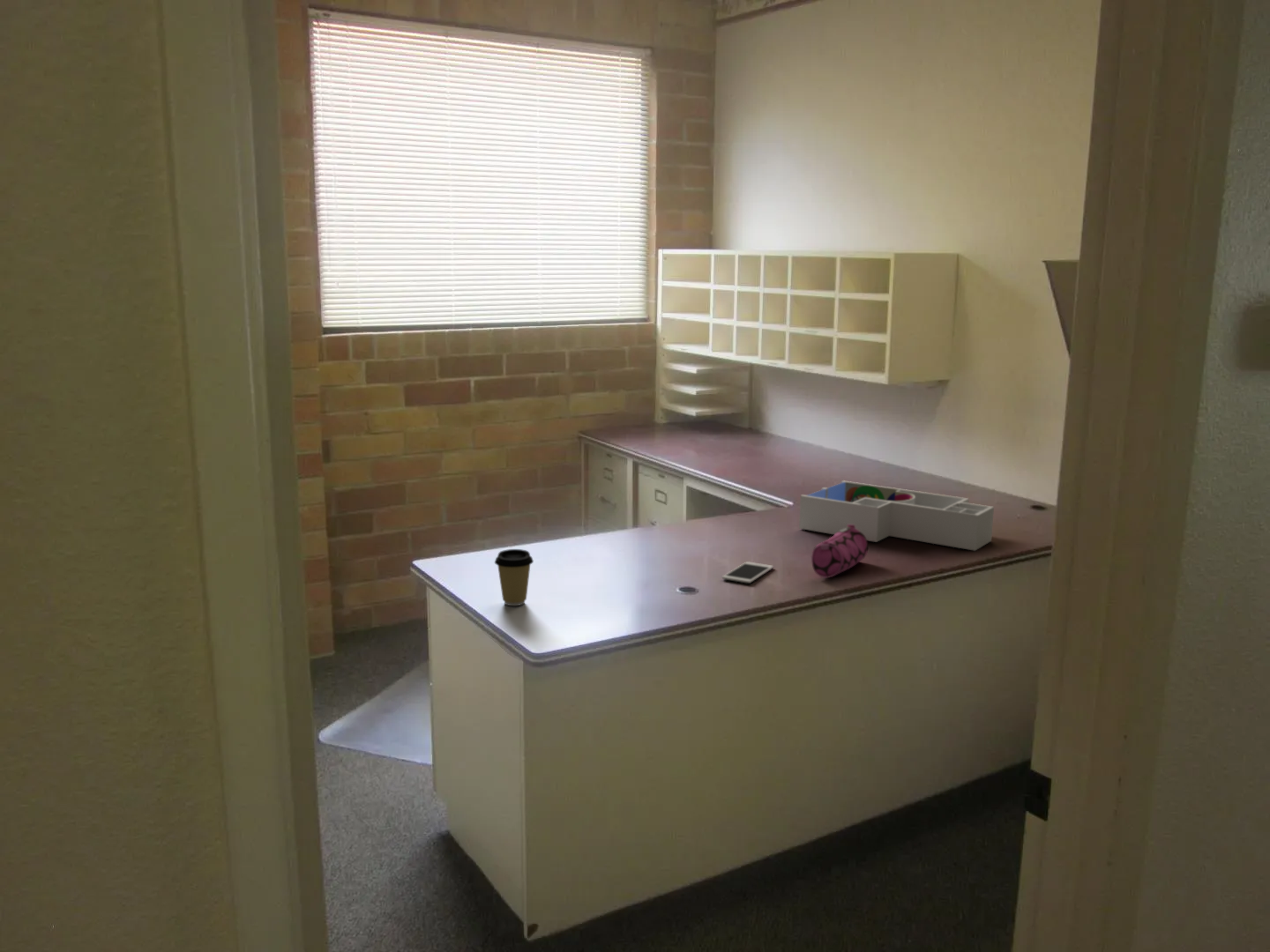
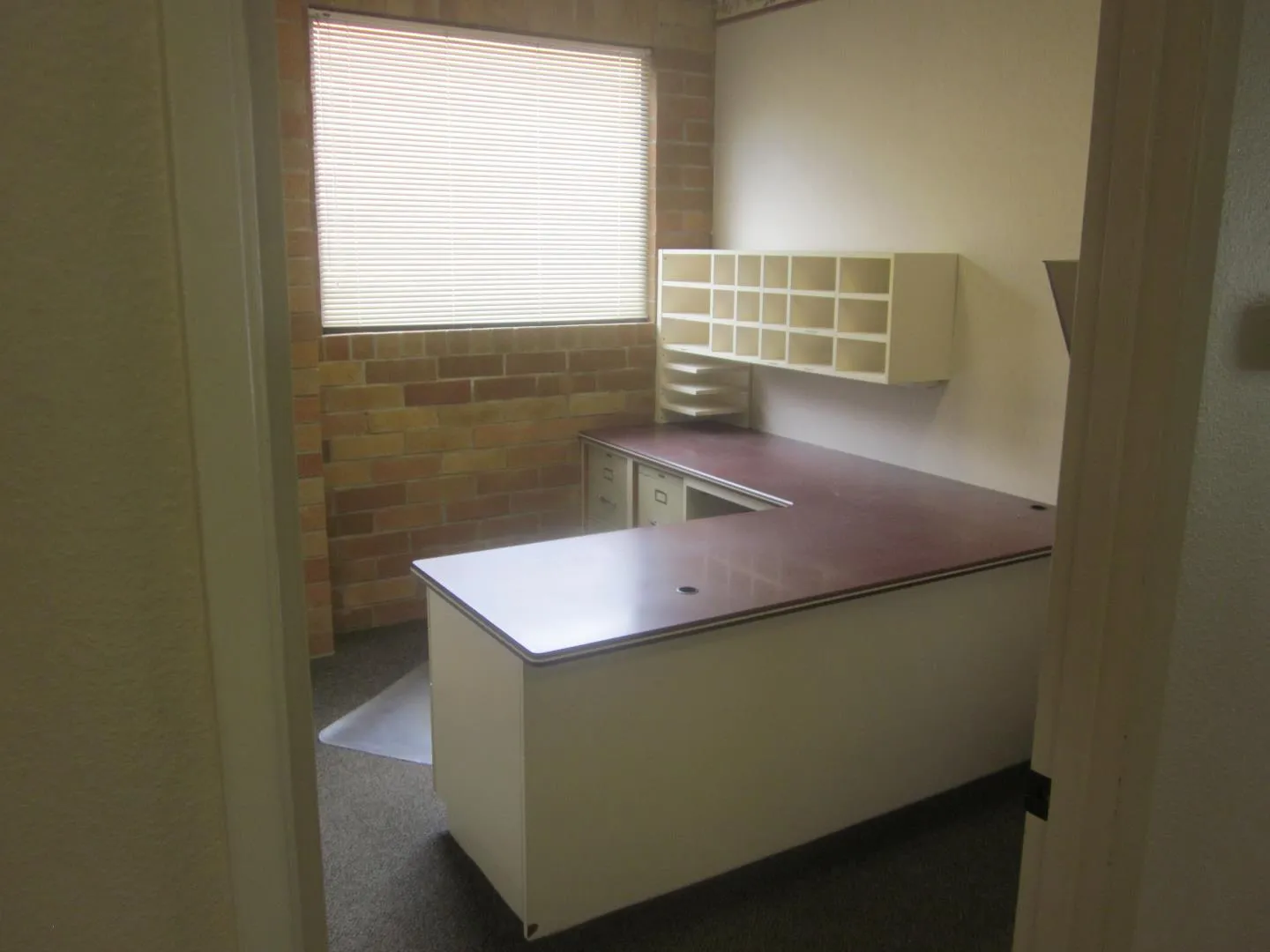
- cell phone (748, 572)
- desk organizer (898, 516)
- pencil case (839, 550)
- coffee cup (514, 577)
